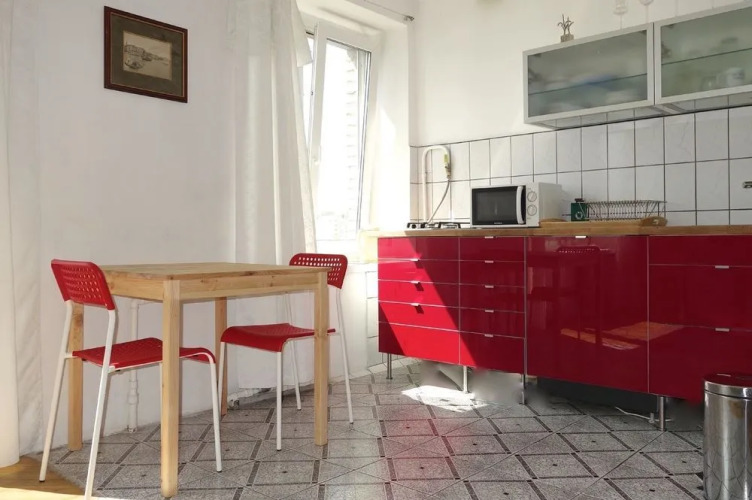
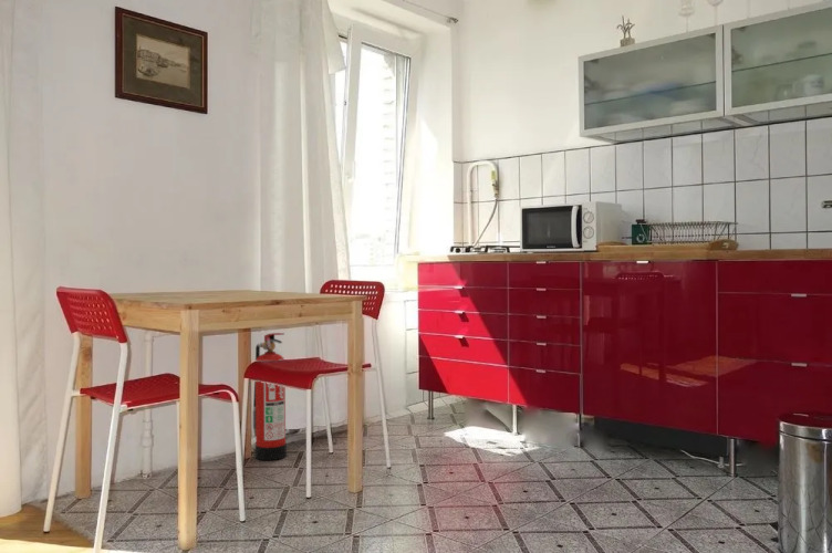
+ fire extinguisher (270, 394)
